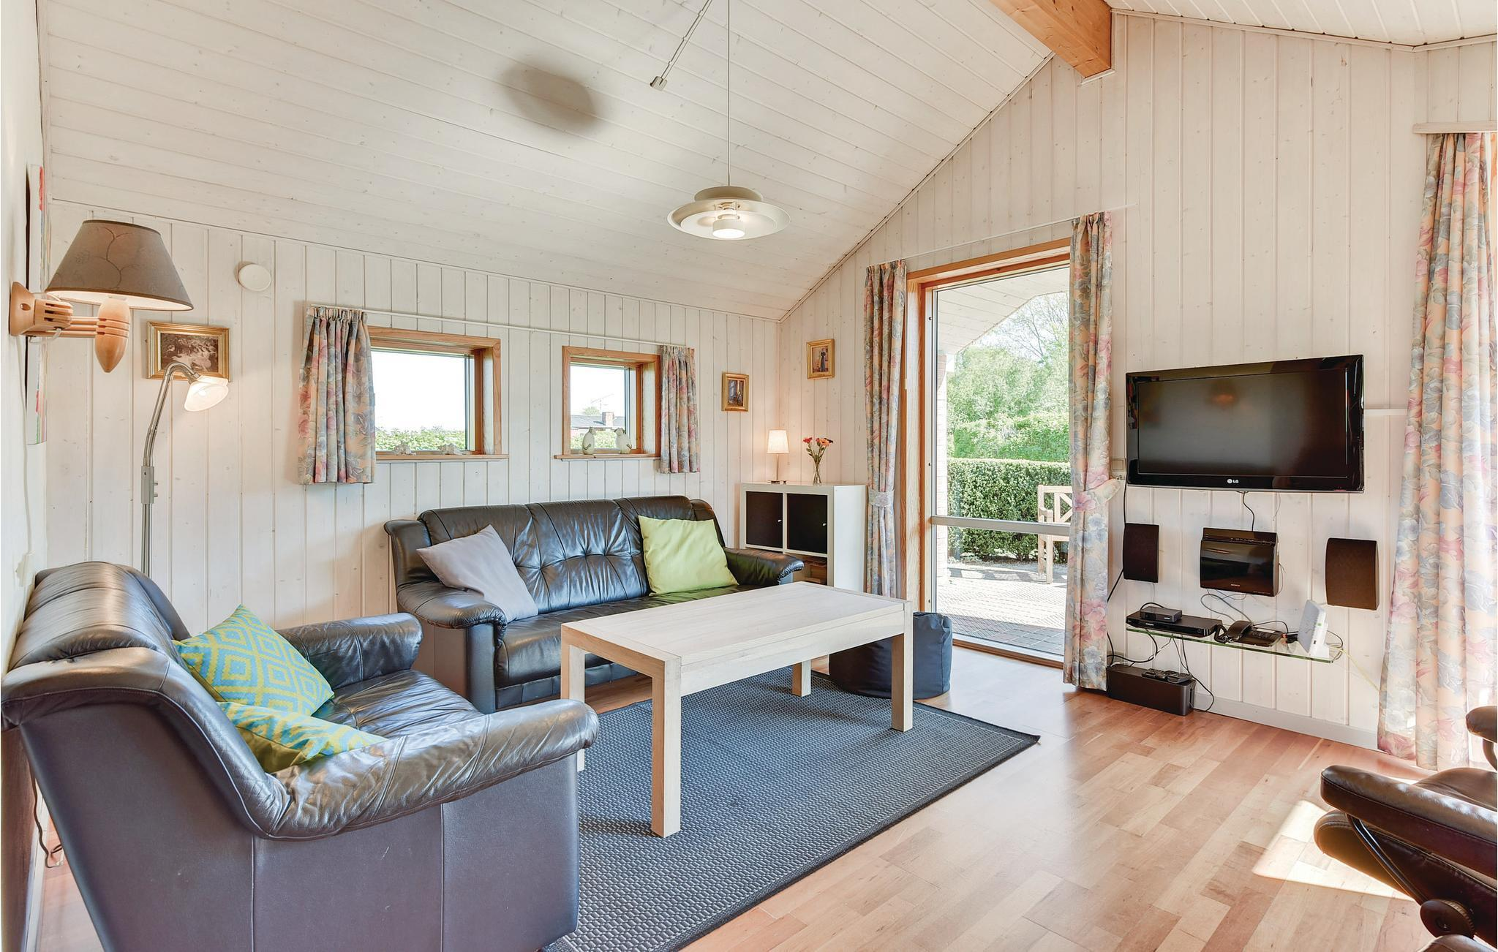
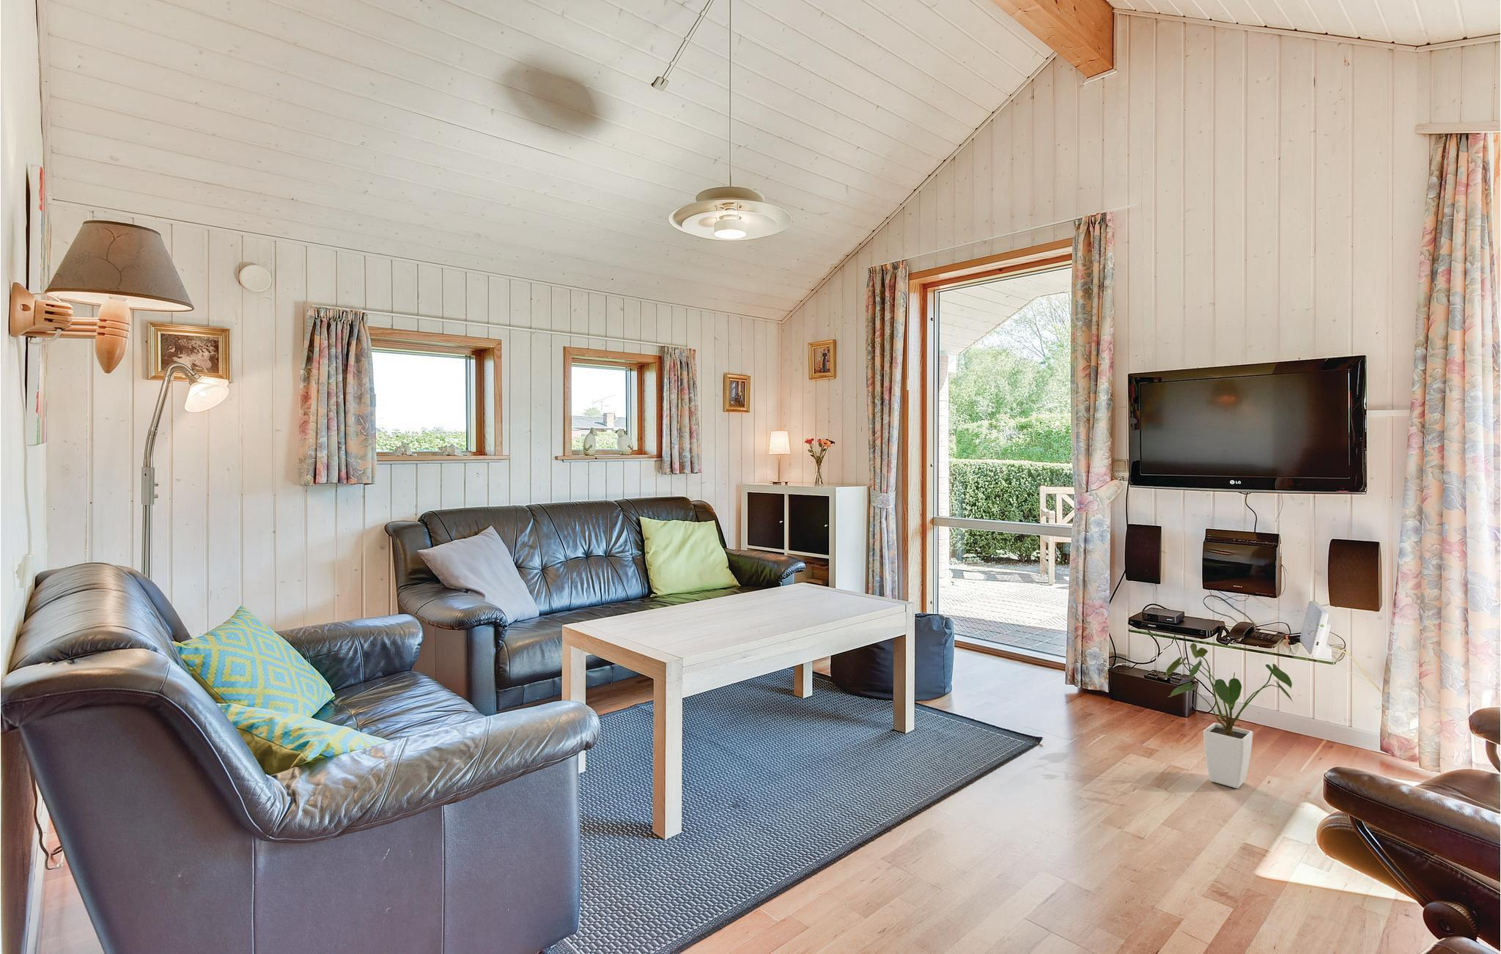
+ house plant (1229, 716)
